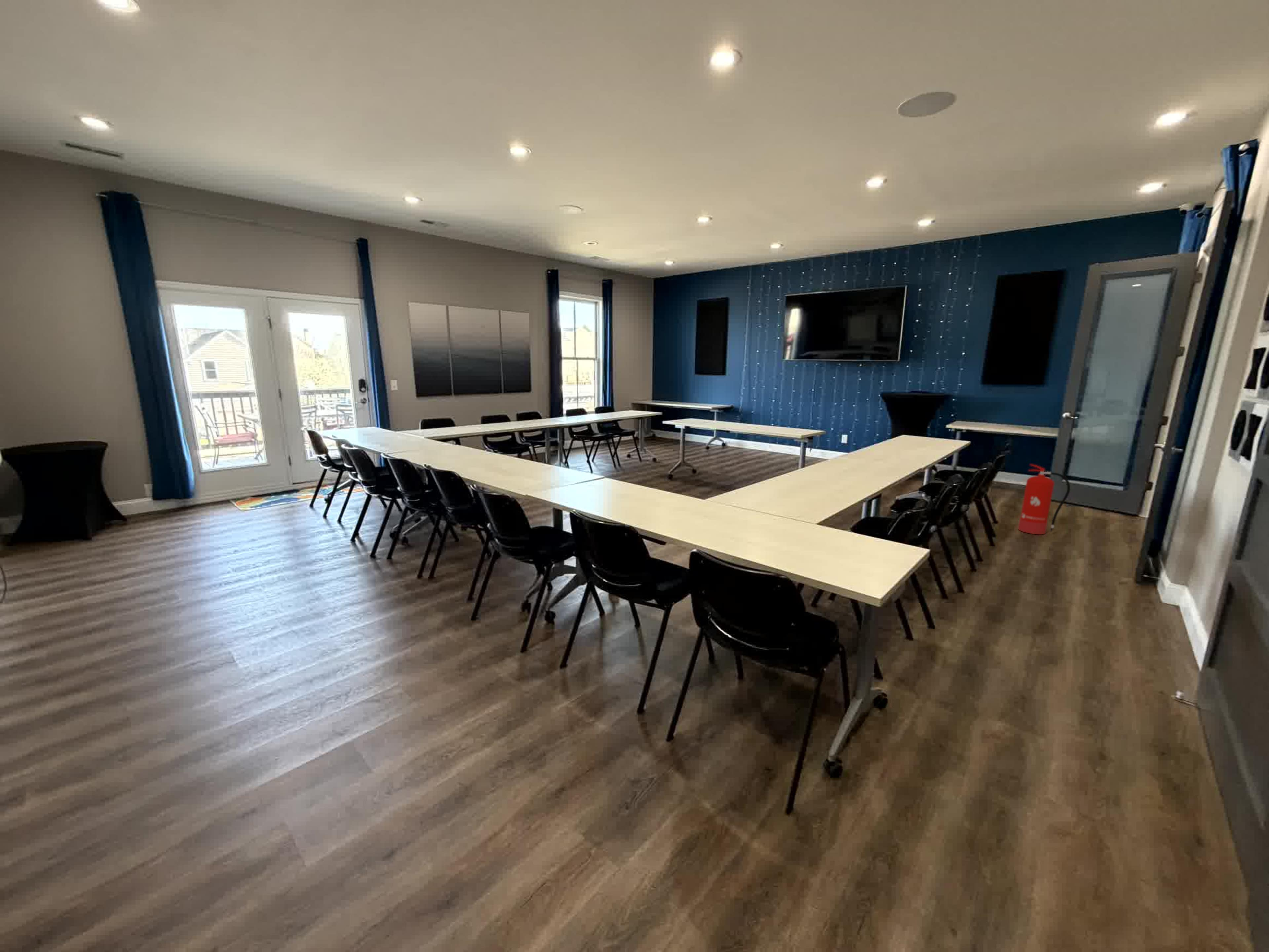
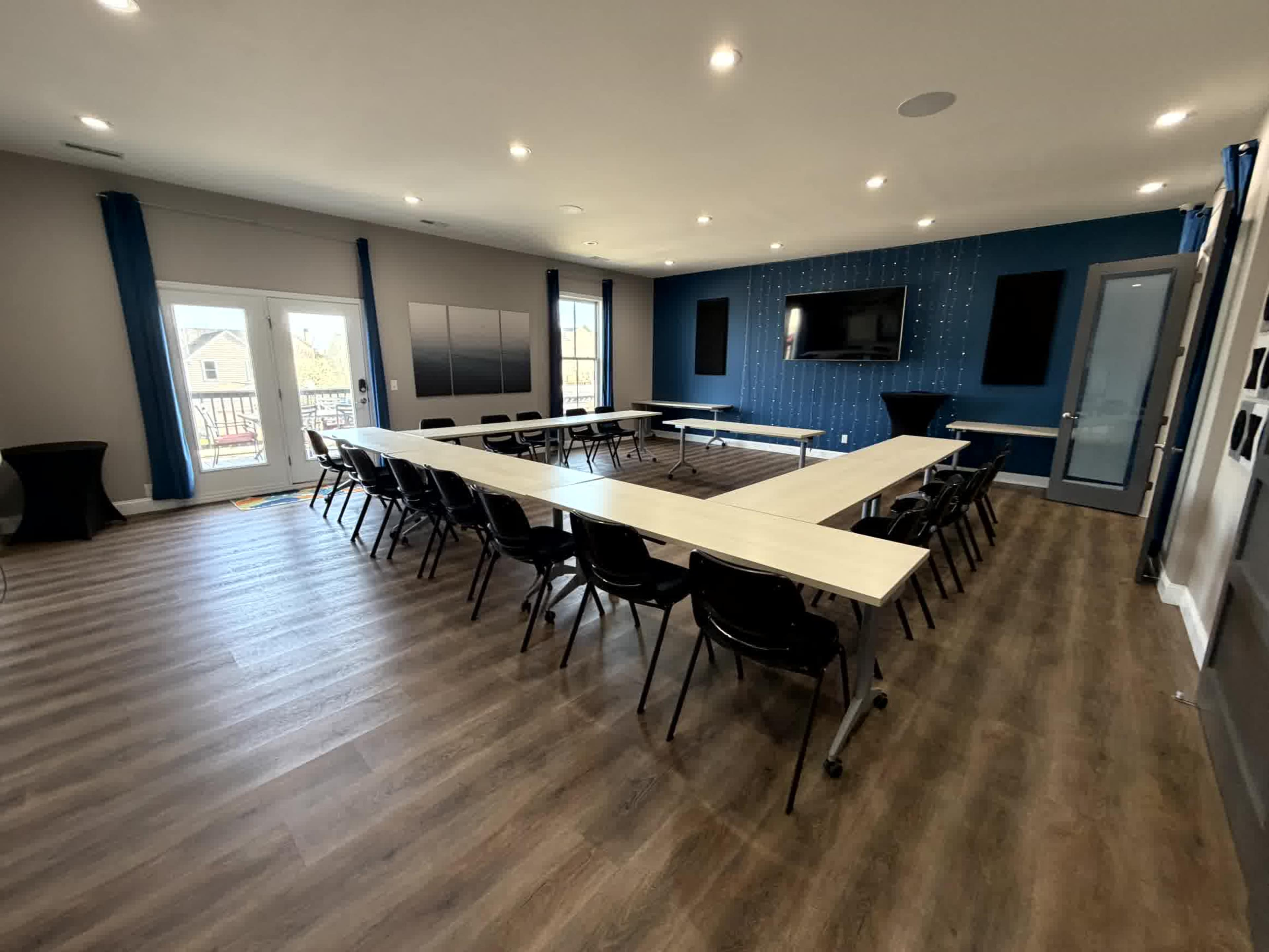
- fire extinguisher (1045, 500)
